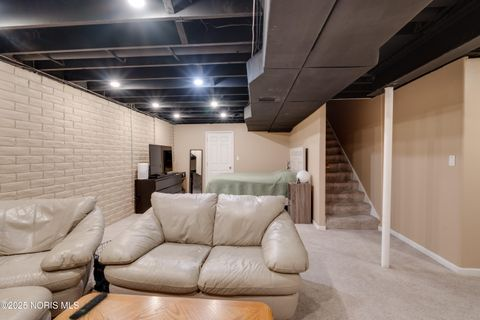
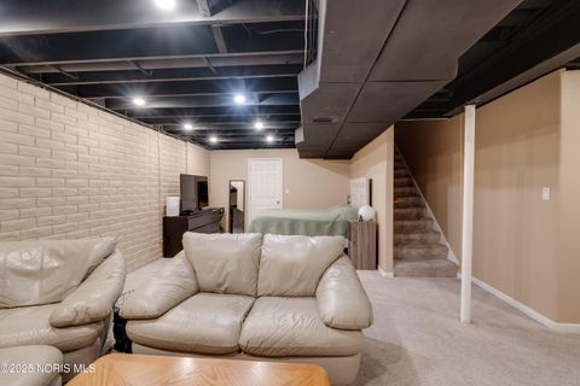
- remote control (90, 305)
